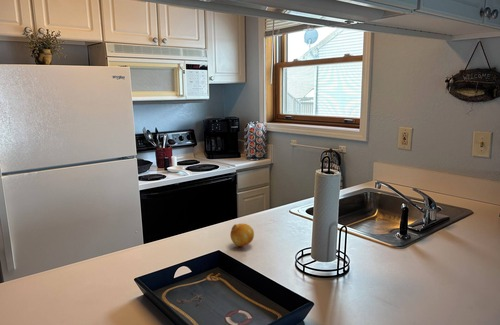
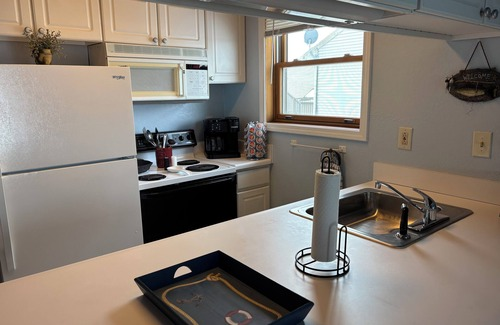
- fruit (242, 234)
